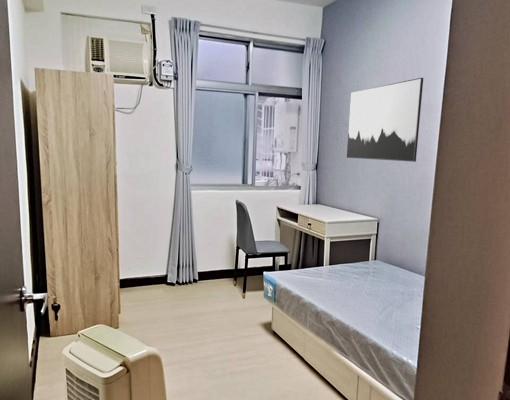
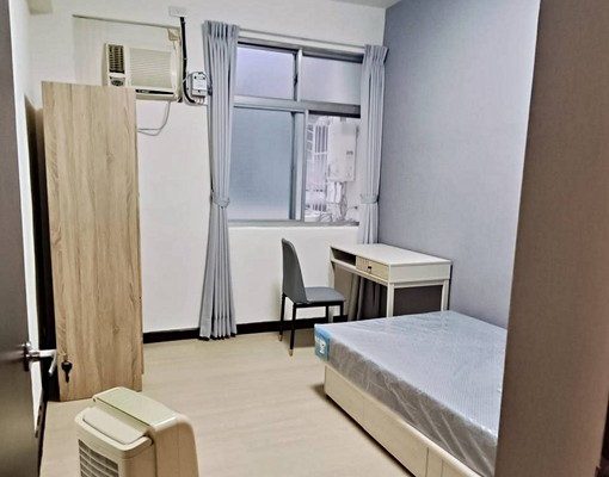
- wall art (379, 123)
